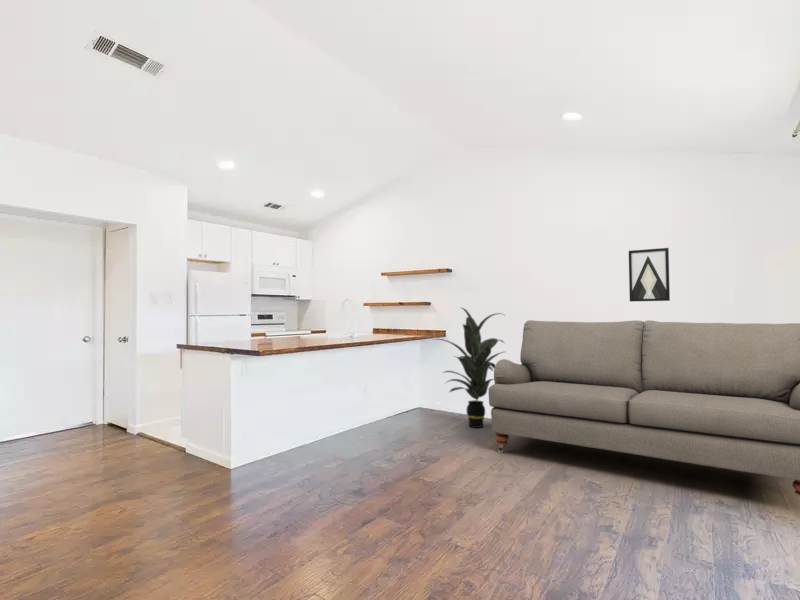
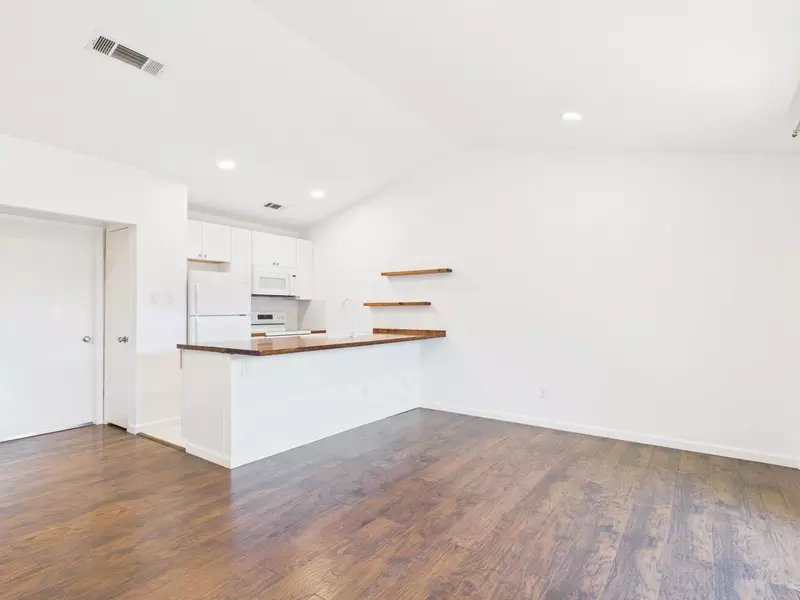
- indoor plant (472, 366)
- sofa (639, 390)
- wall art (648, 275)
